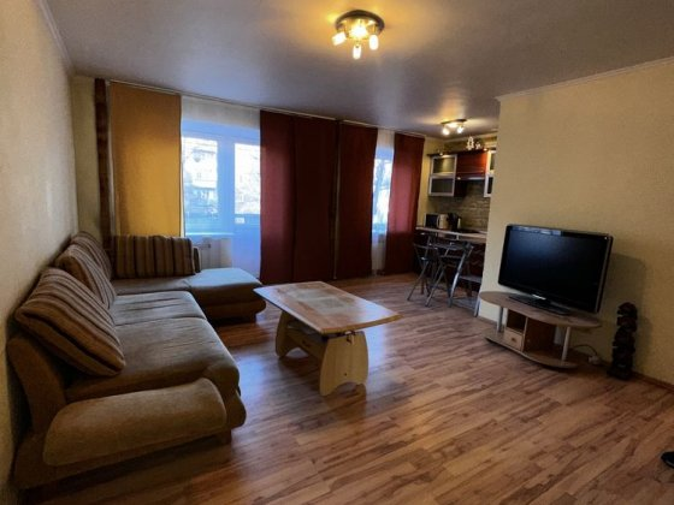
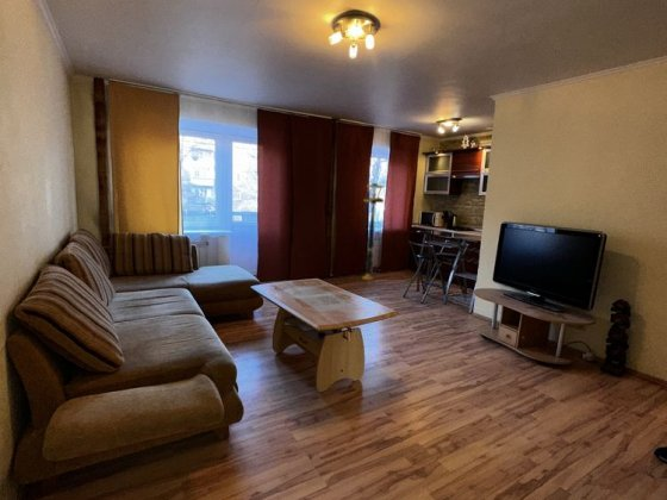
+ floor lamp (372, 231)
